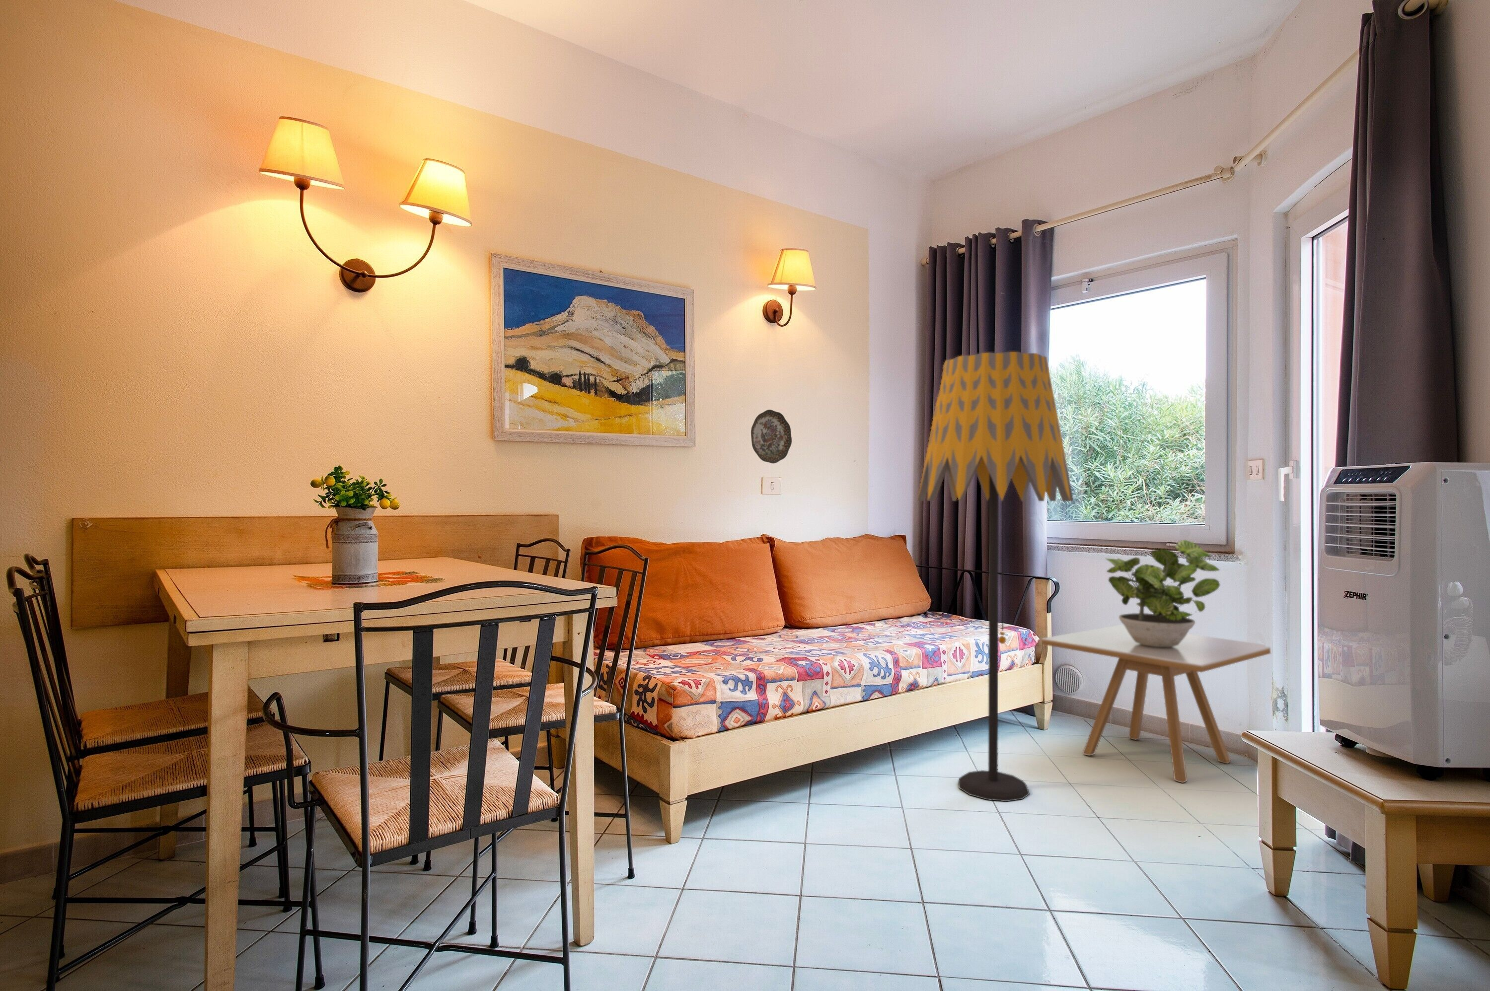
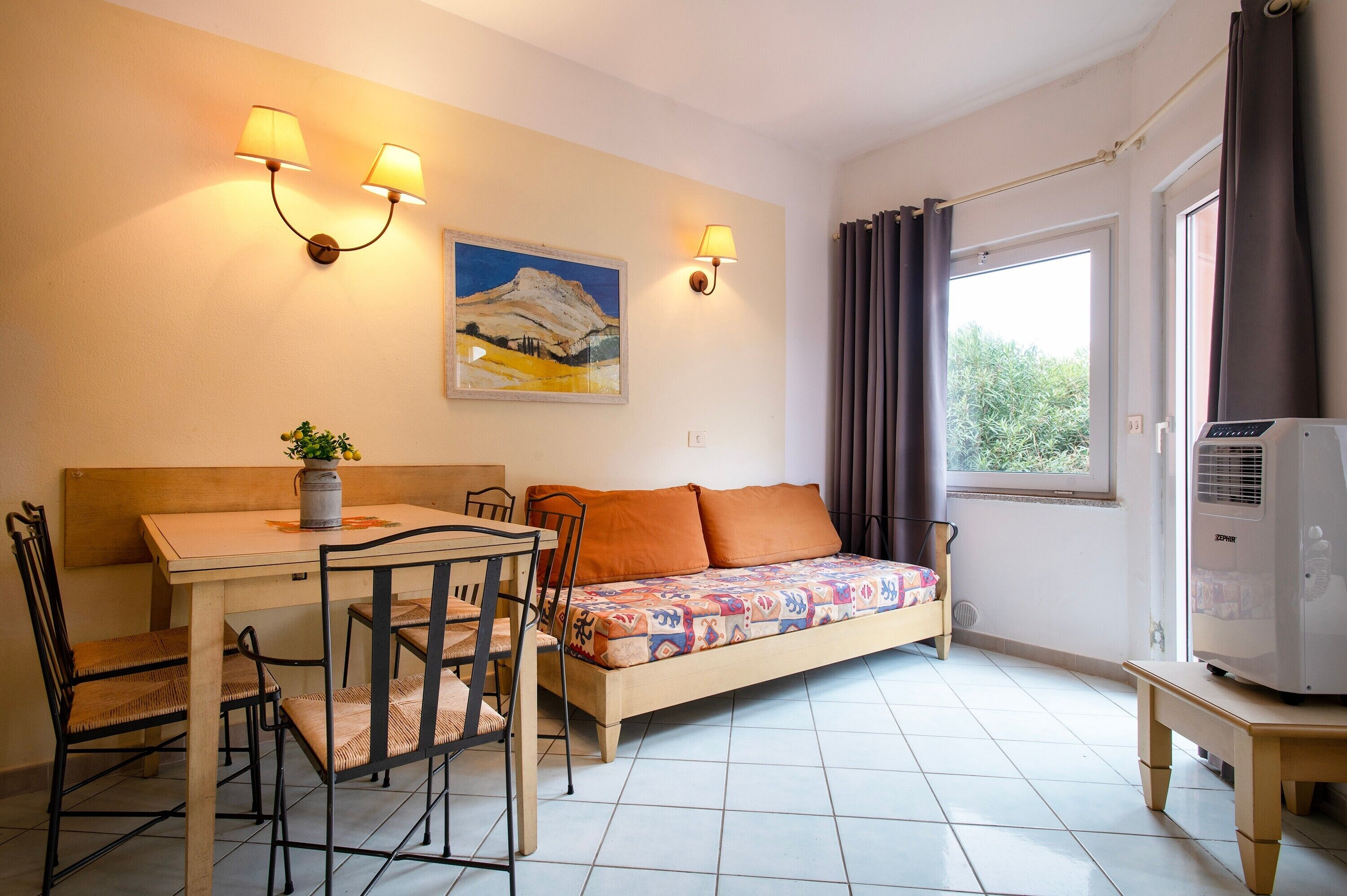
- decorative plate (770, 437)
- potted plant (1163, 593)
- floor lamp (993, 574)
- side table (1164, 698)
